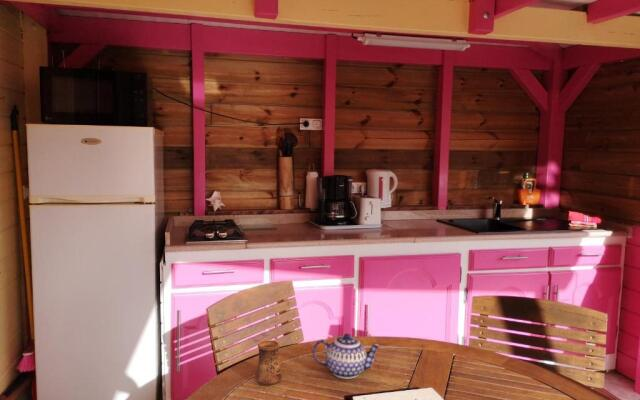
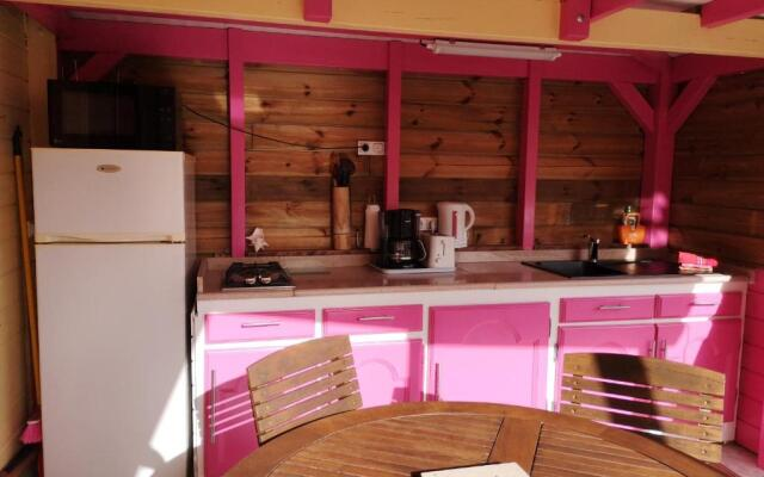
- cup (268, 362)
- teapot (346, 353)
